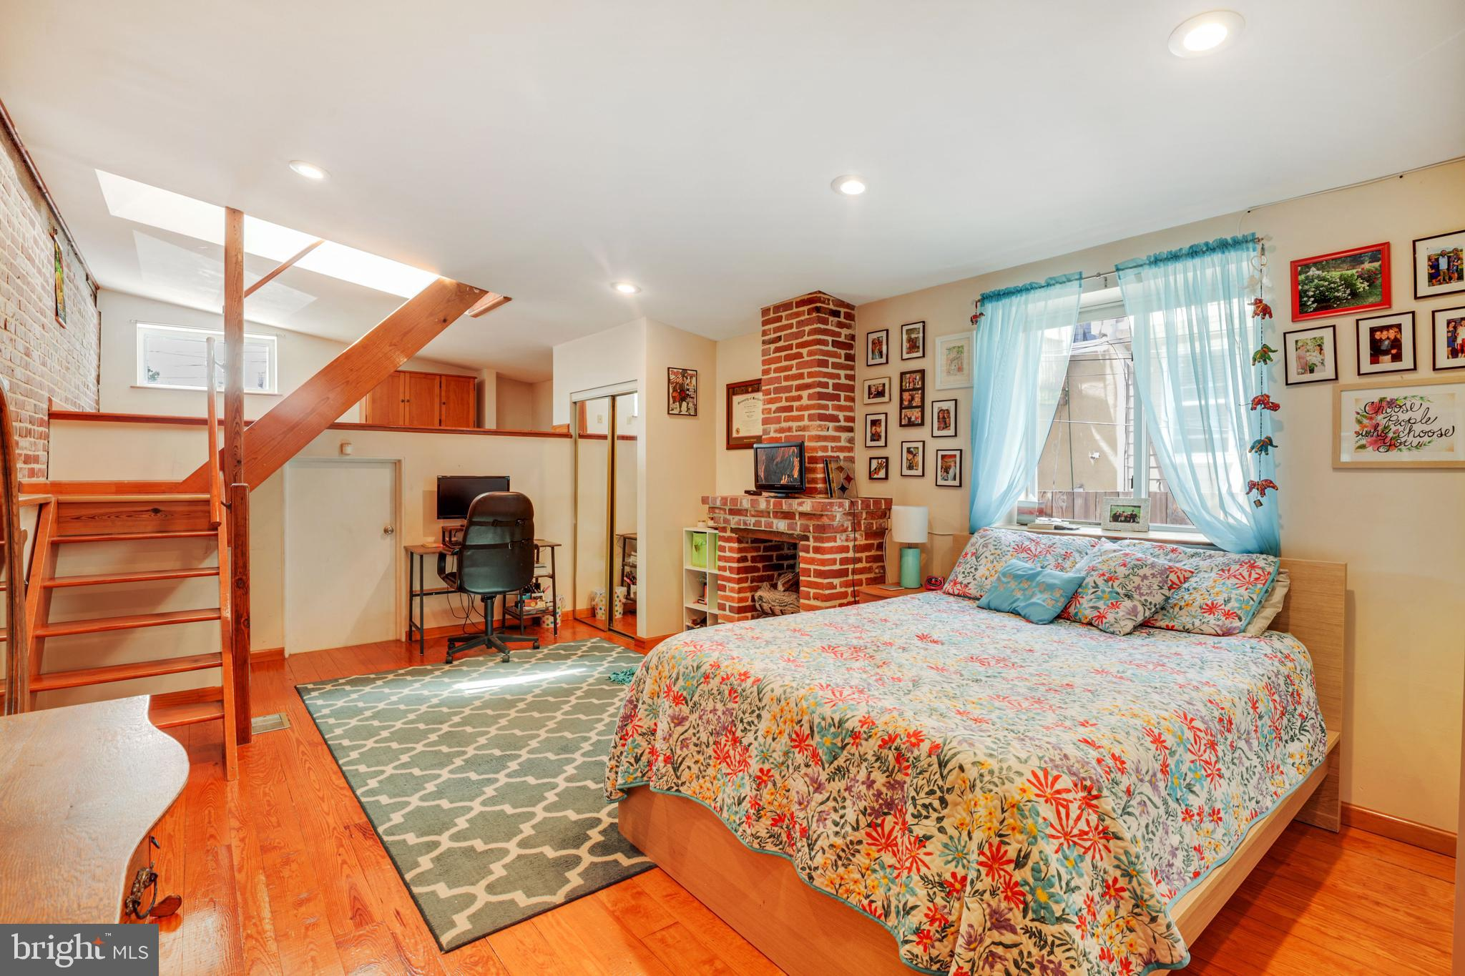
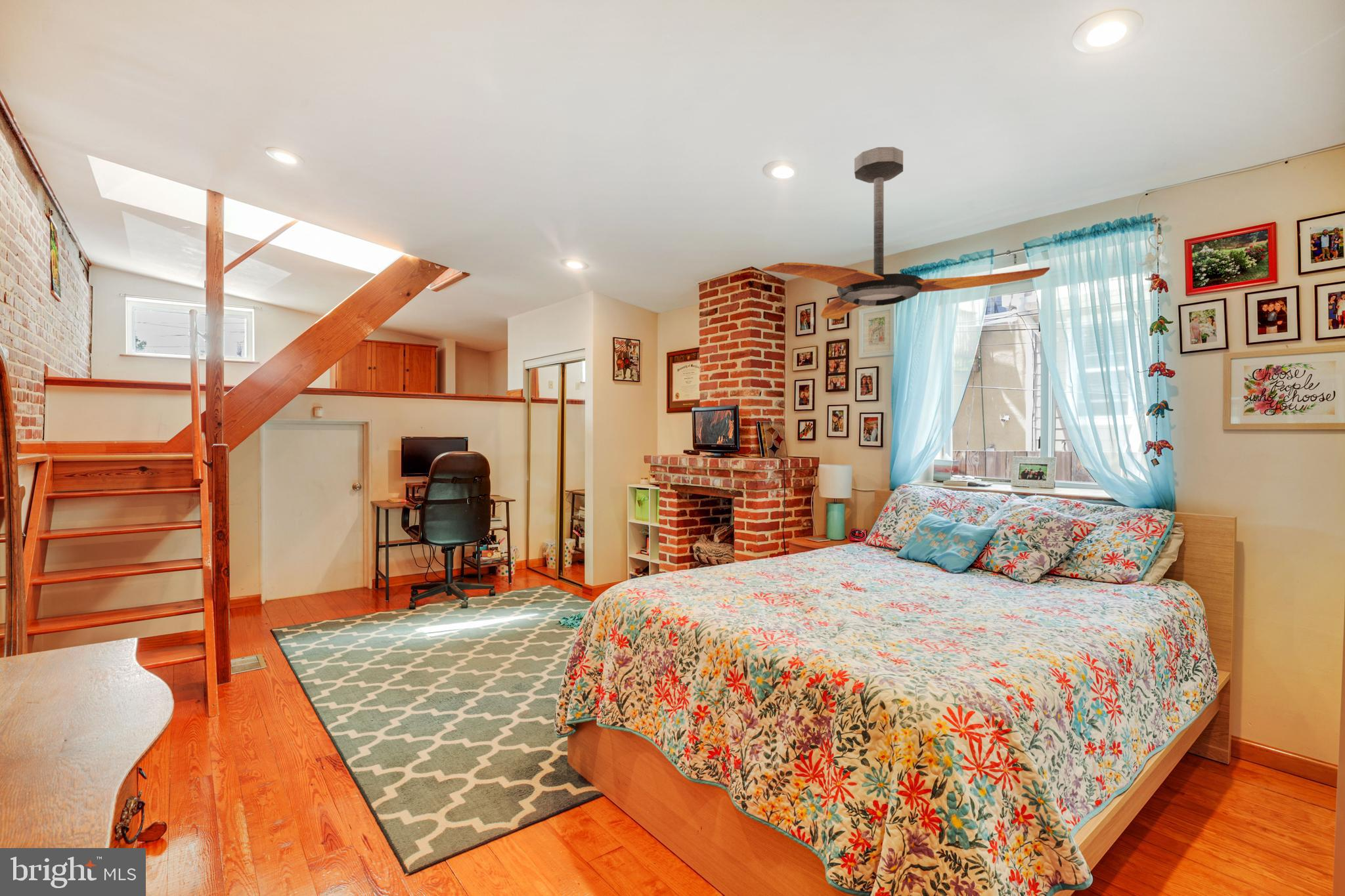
+ ceiling fan (883, 228)
